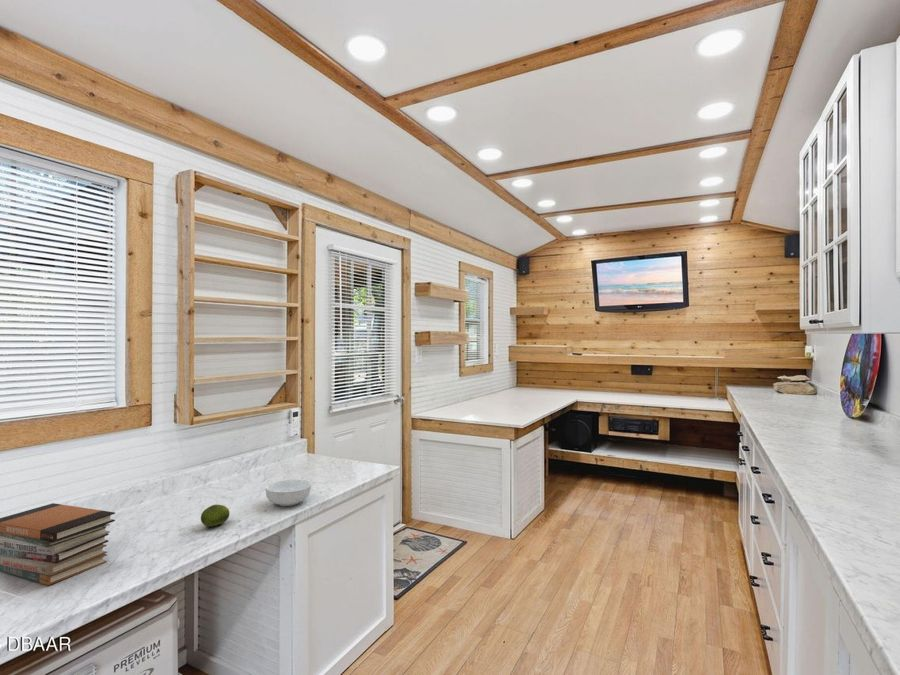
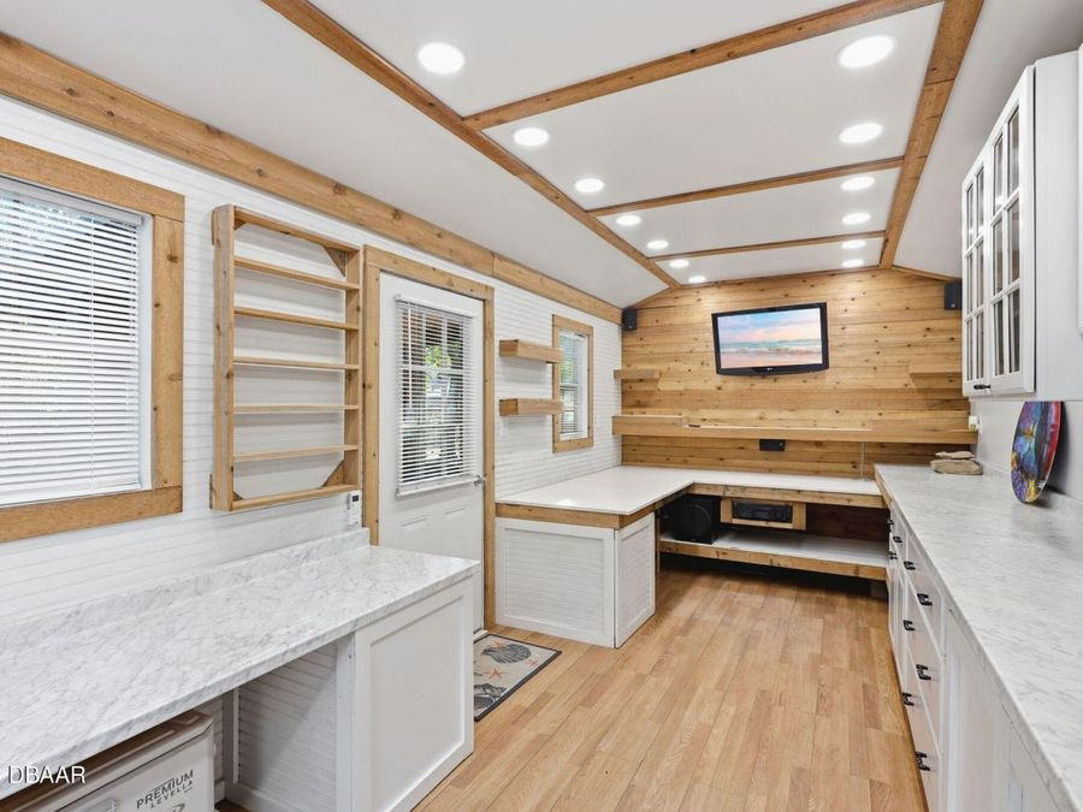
- cereal bowl (288, 494)
- book stack (51, 540)
- fruit (214, 515)
